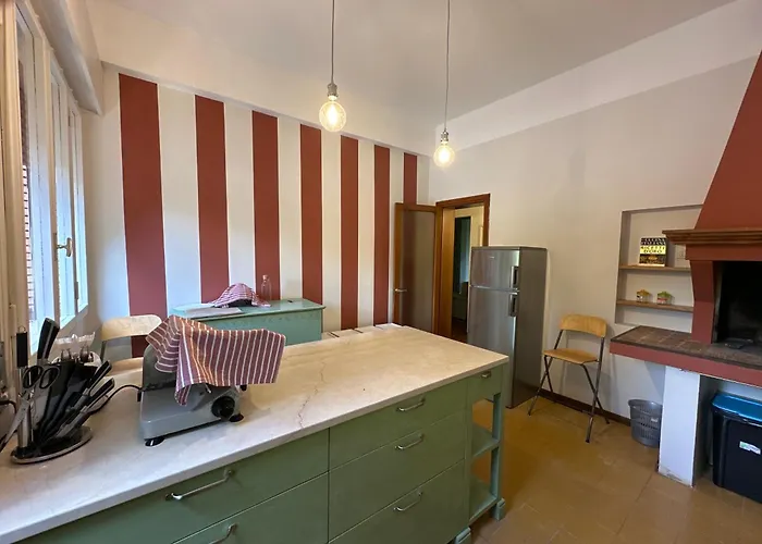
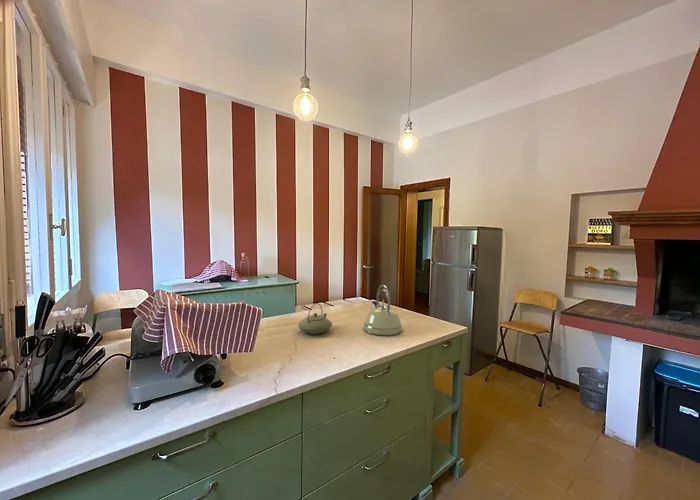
+ teapot (316, 316)
+ kettle (381, 306)
